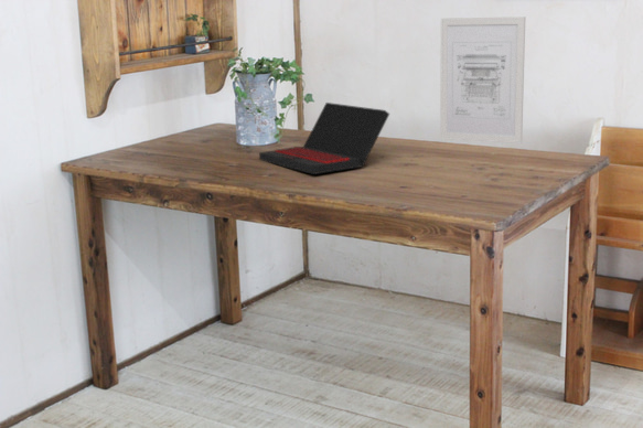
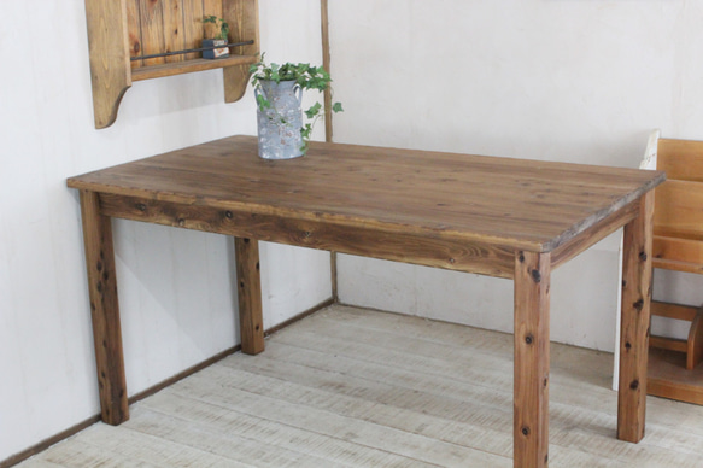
- wall art (481, 79)
- laptop (322, 135)
